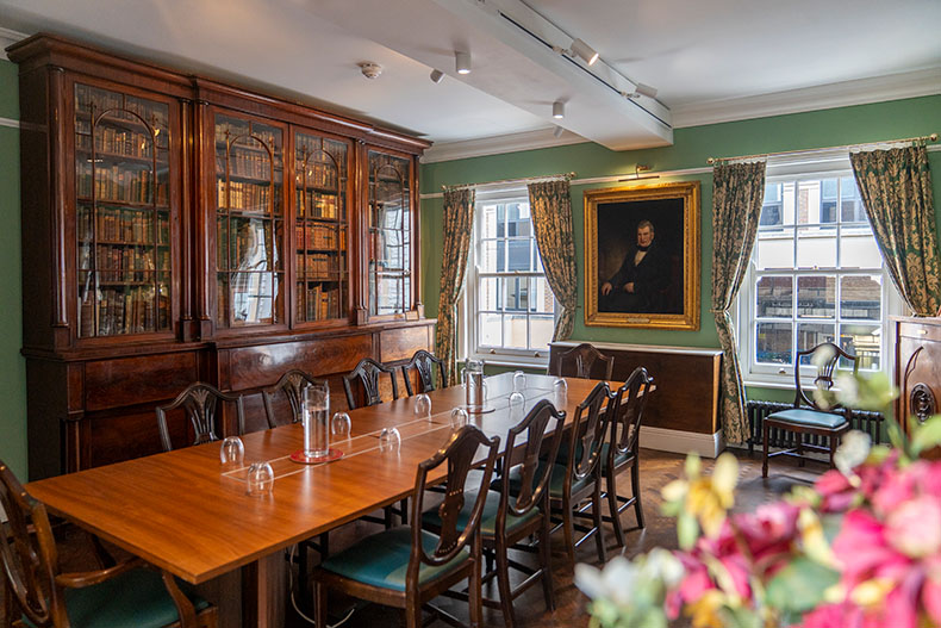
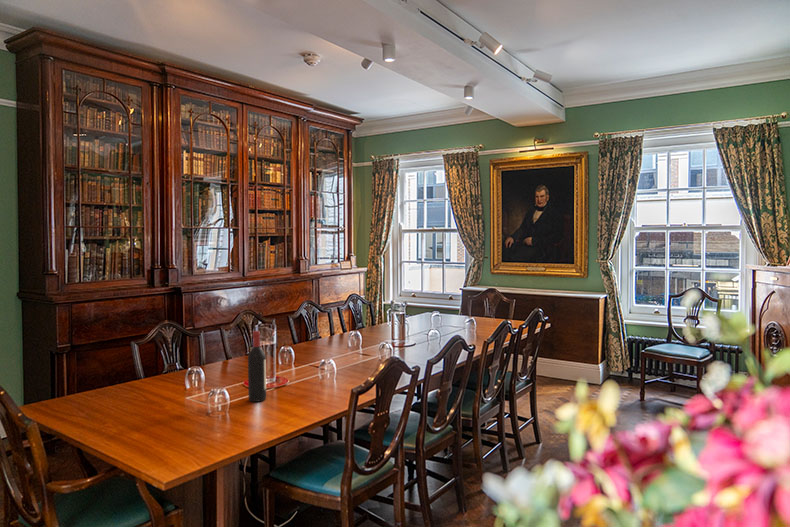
+ wine bottle (256, 365)
